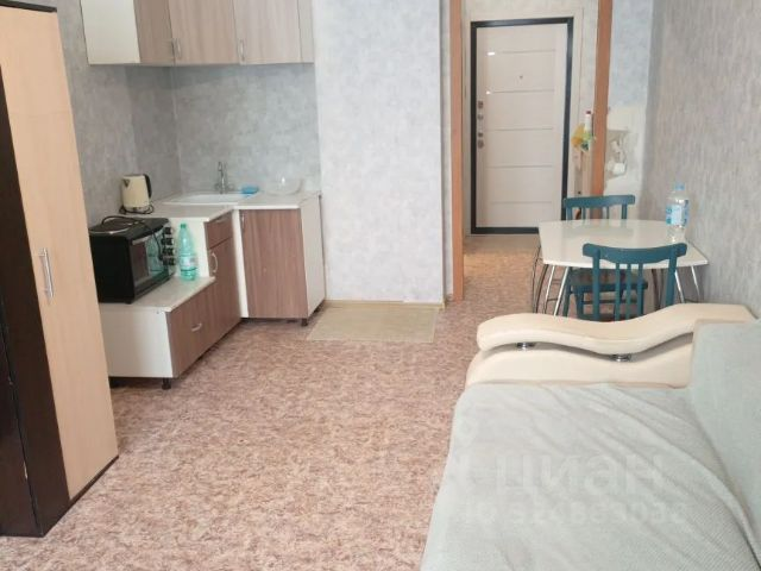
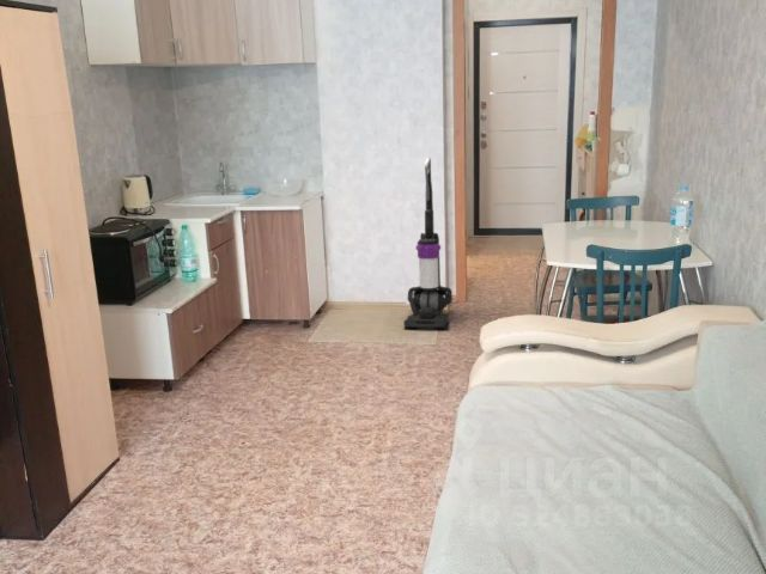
+ vacuum cleaner (427, 242)
